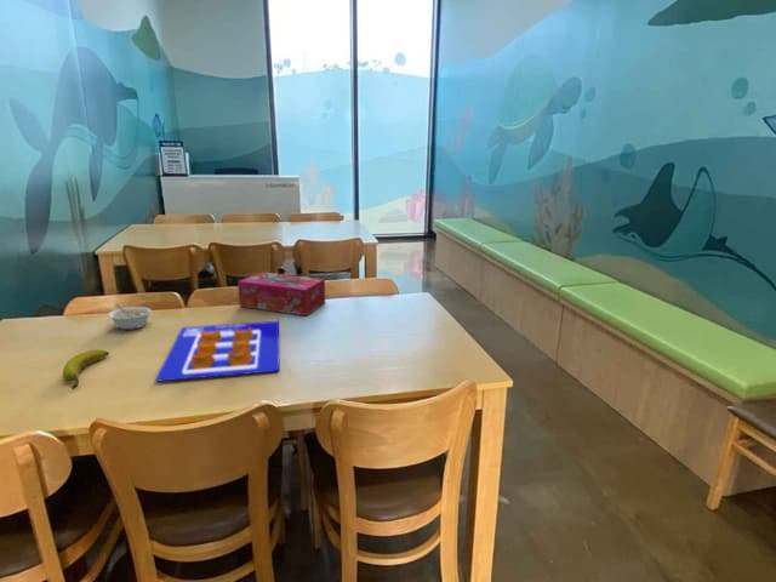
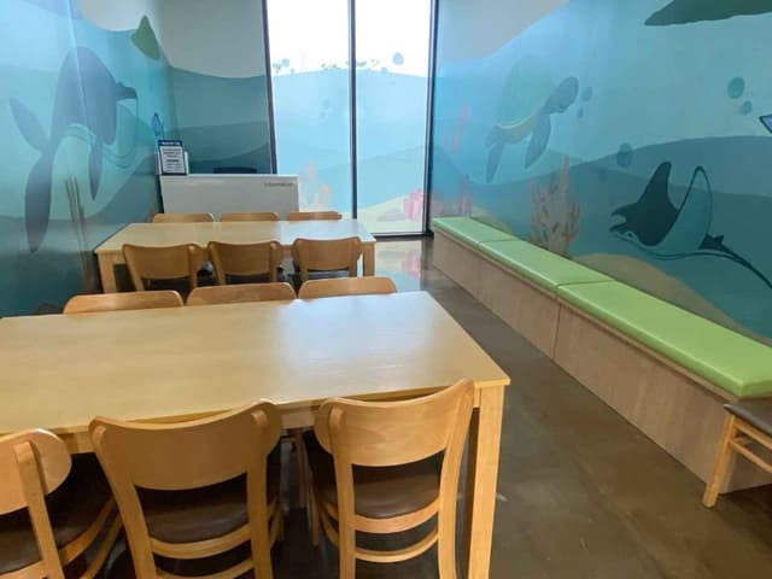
- tissue box (281, 292)
- poster (224, 341)
- legume (129, 316)
- banana (81, 365)
